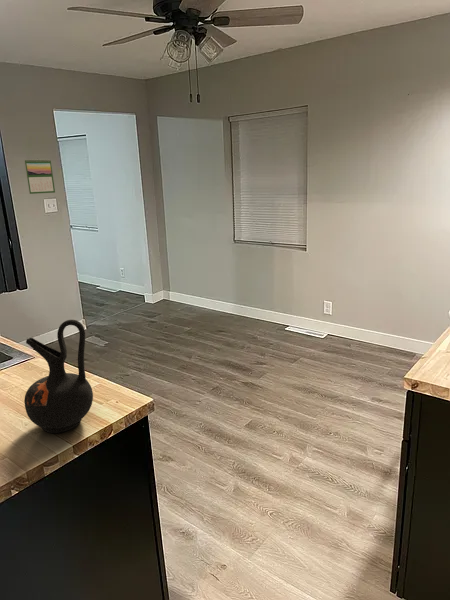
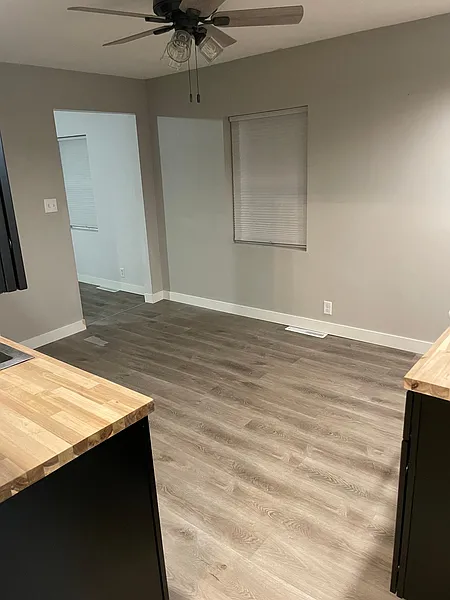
- ceramic jug (55, 374)
- calendar (40, 176)
